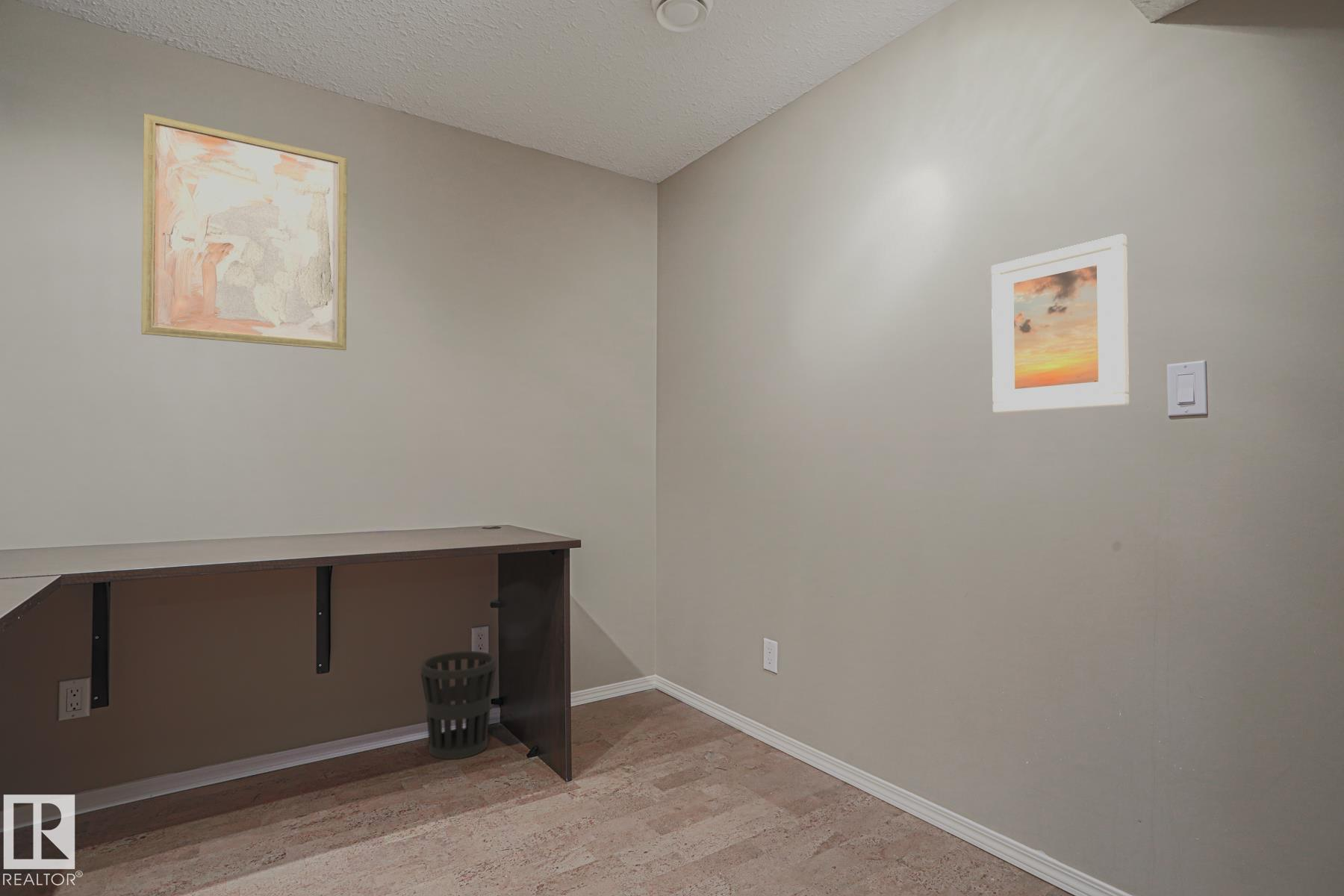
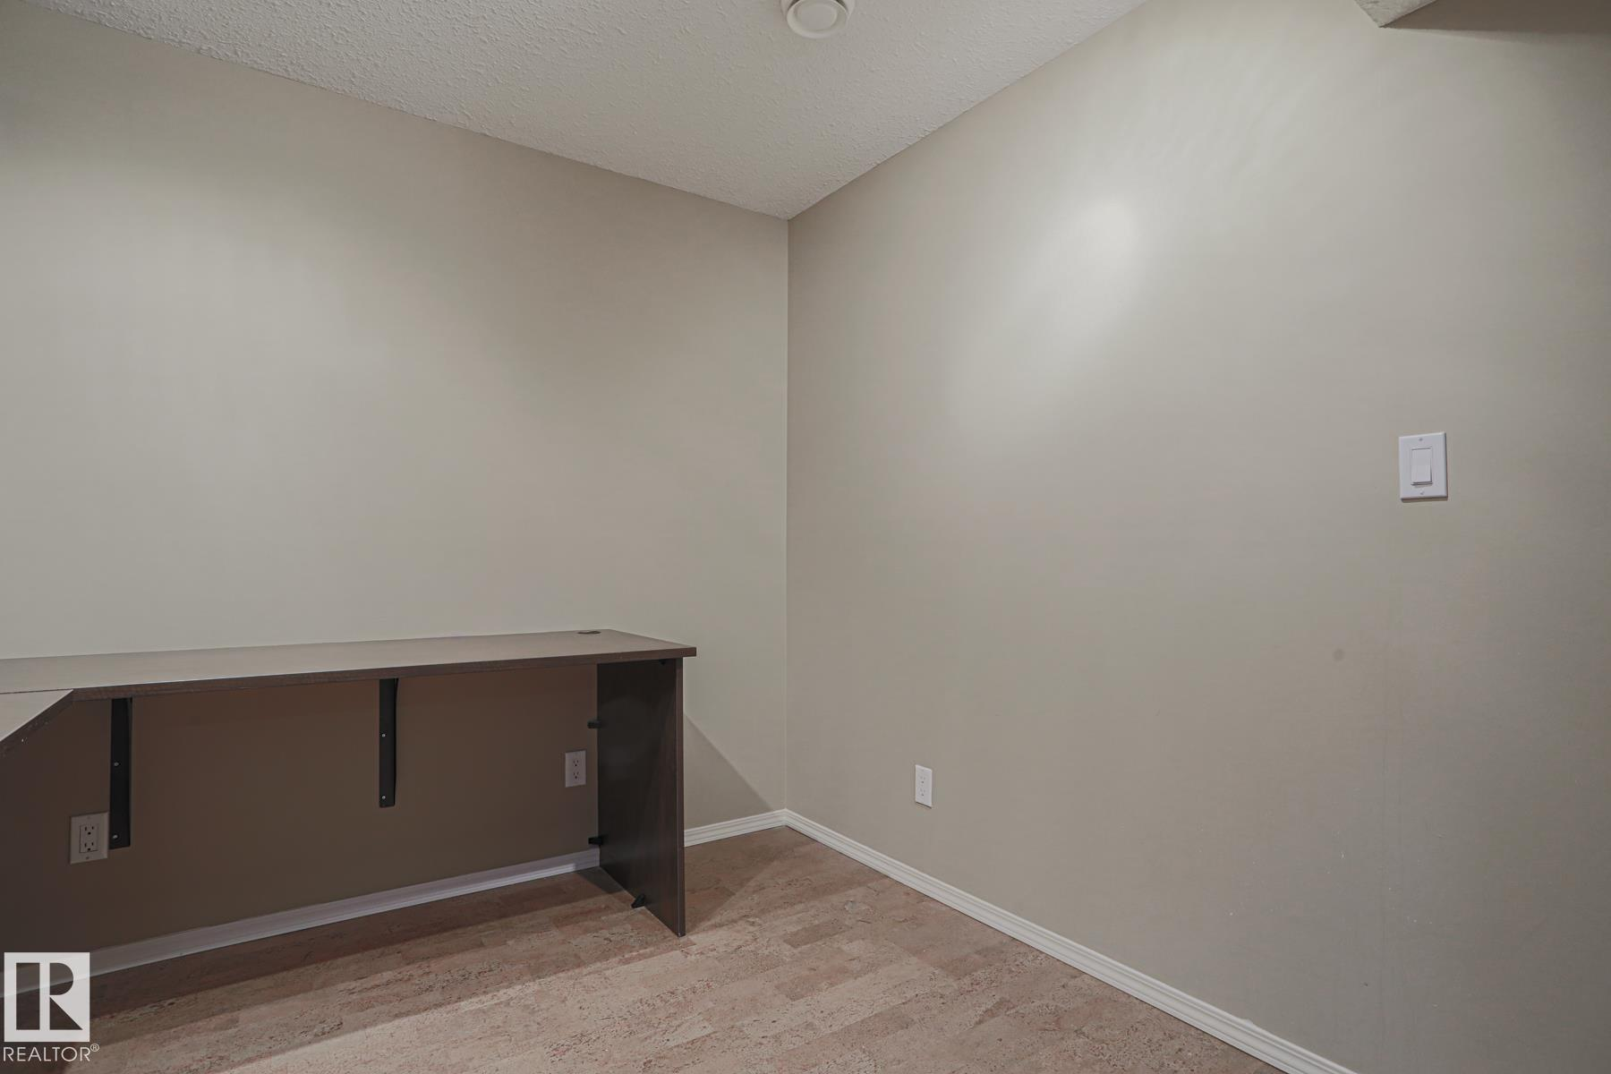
- wastebasket (458, 703)
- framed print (1055, 330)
- wall art (252, 239)
